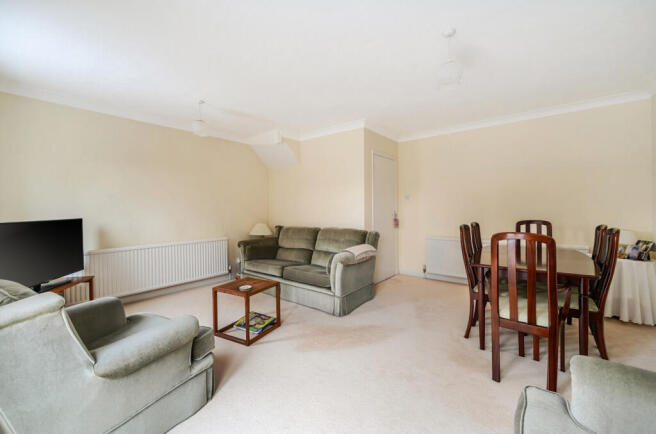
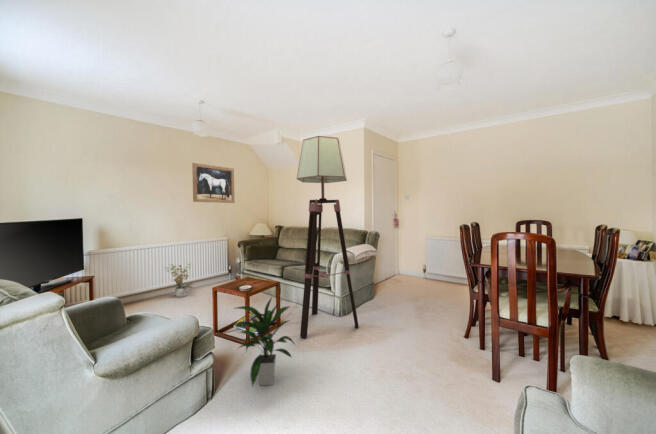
+ floor lamp (320, 233)
+ indoor plant (263, 340)
+ wall art (214, 184)
+ potted plant (179, 279)
